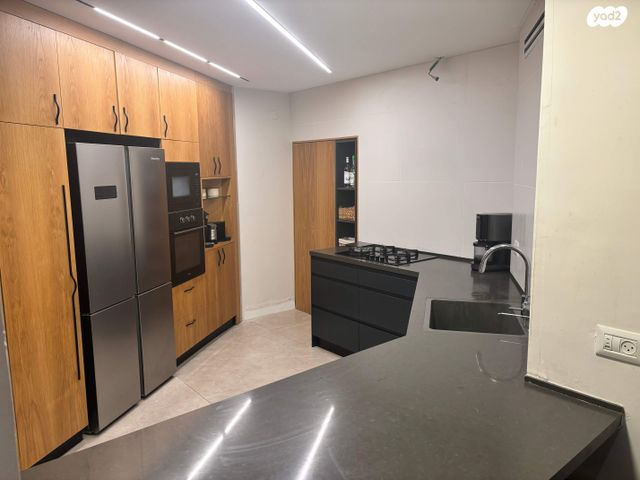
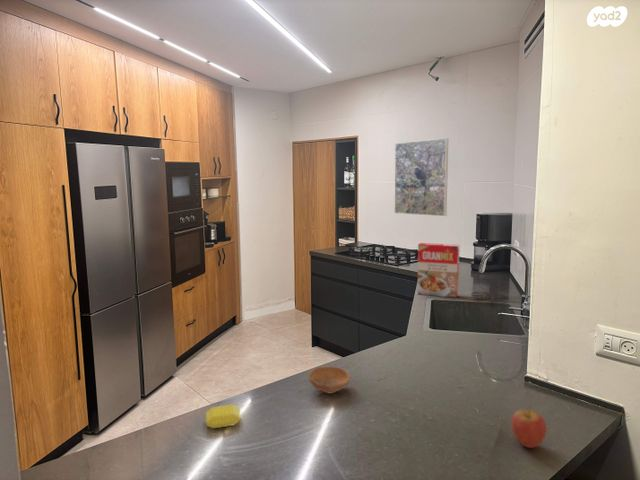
+ soap bar (223, 416)
+ fruit (528, 425)
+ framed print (419, 178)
+ cereal box (438, 269)
+ bowl (329, 382)
